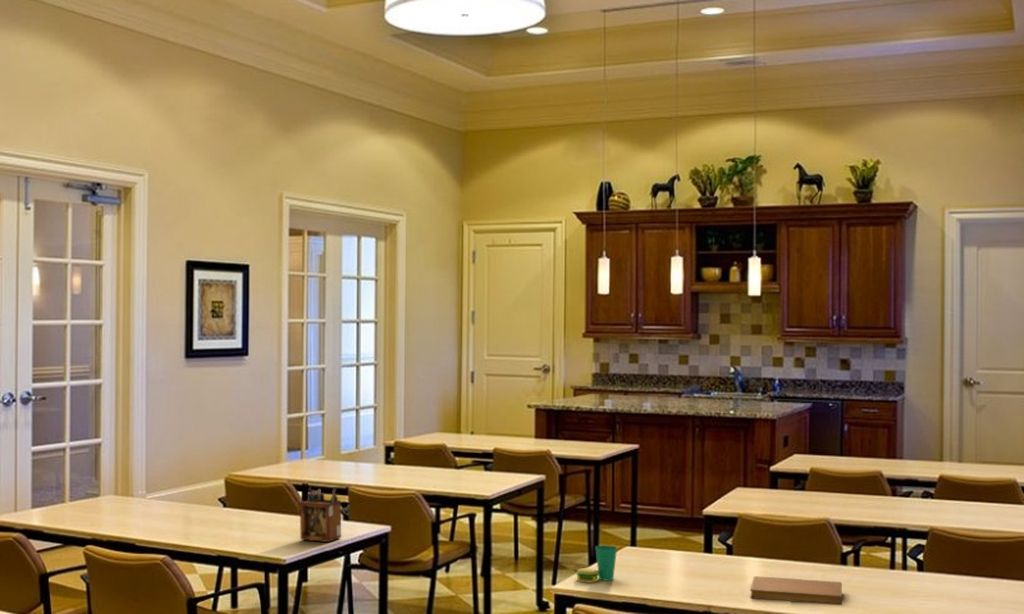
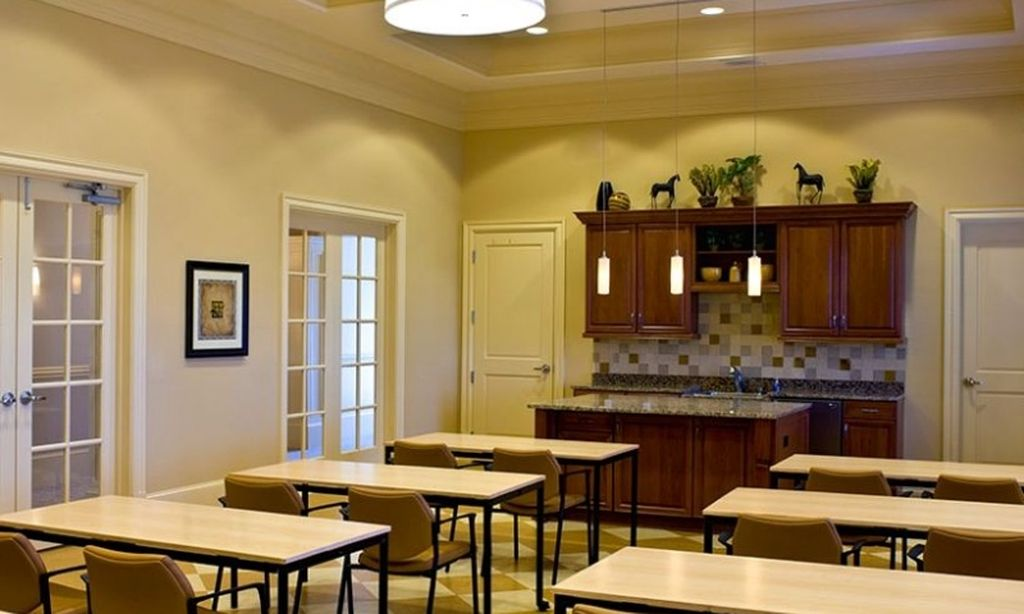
- desk organizer (320, 512)
- notebook (796, 589)
- cup (597, 564)
